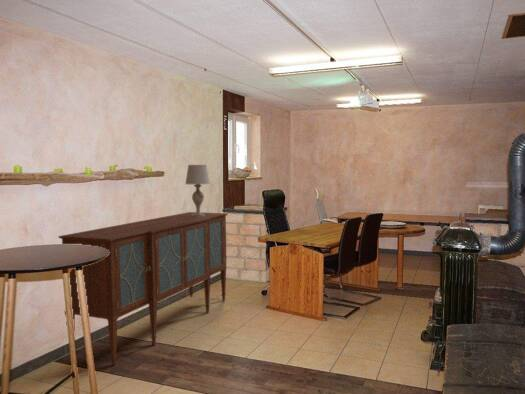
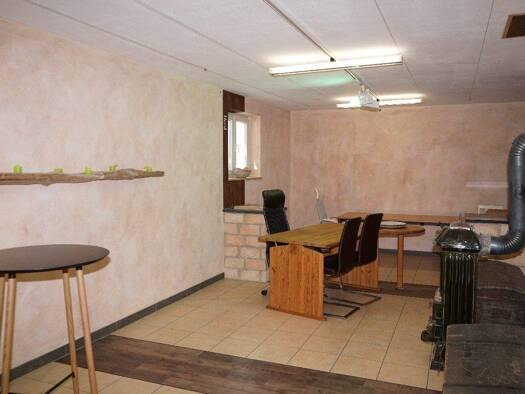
- sideboard (162, 273)
- table lamp (197, 190)
